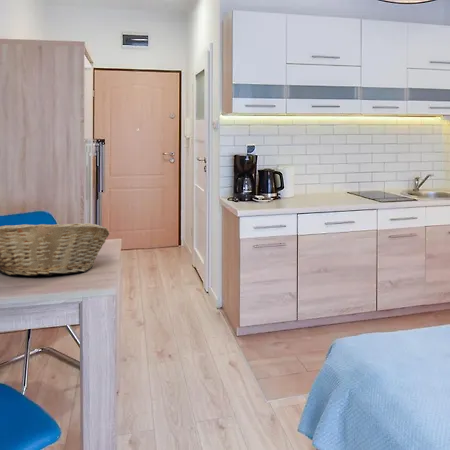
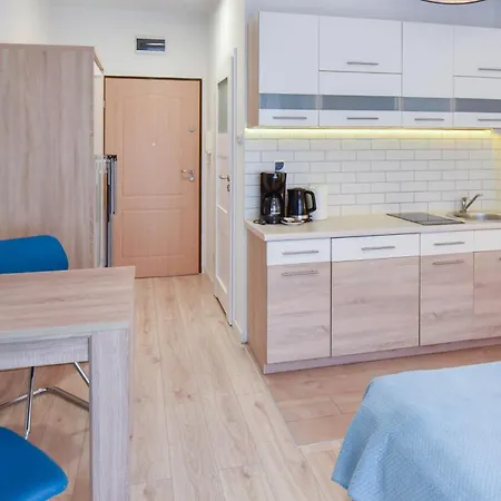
- fruit basket (46, 245)
